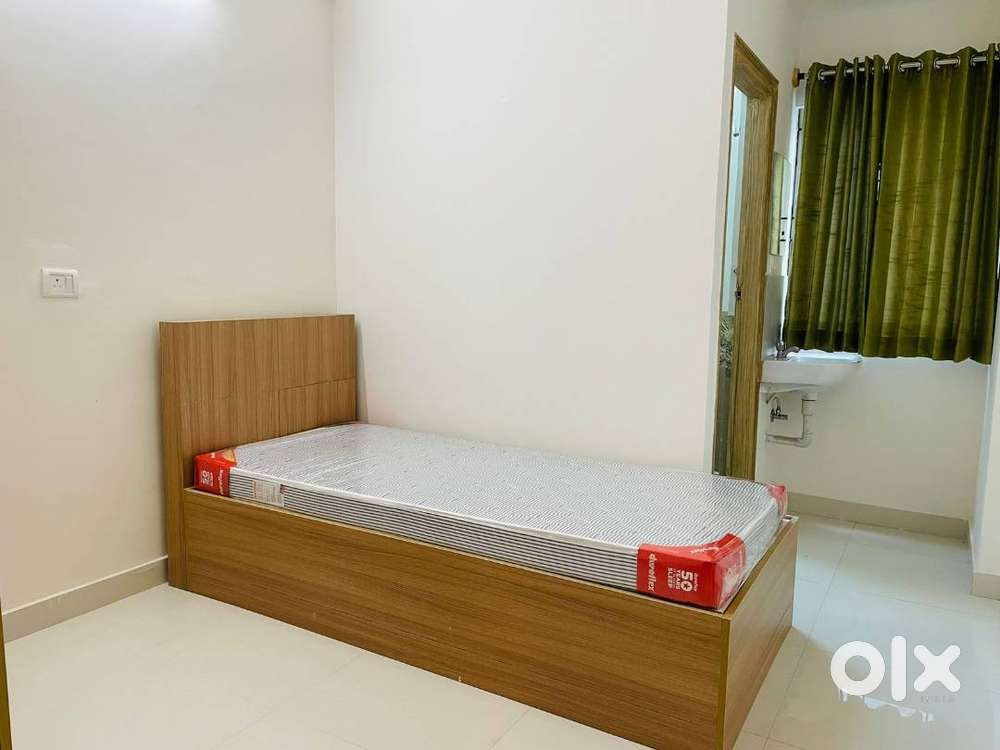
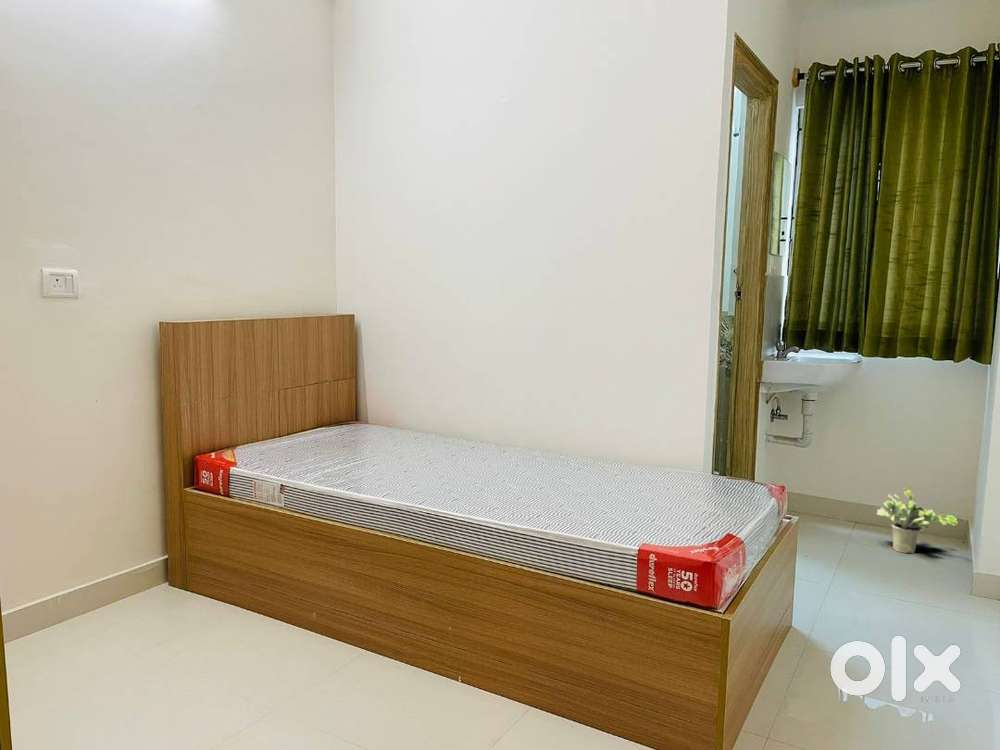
+ potted plant (915, 520)
